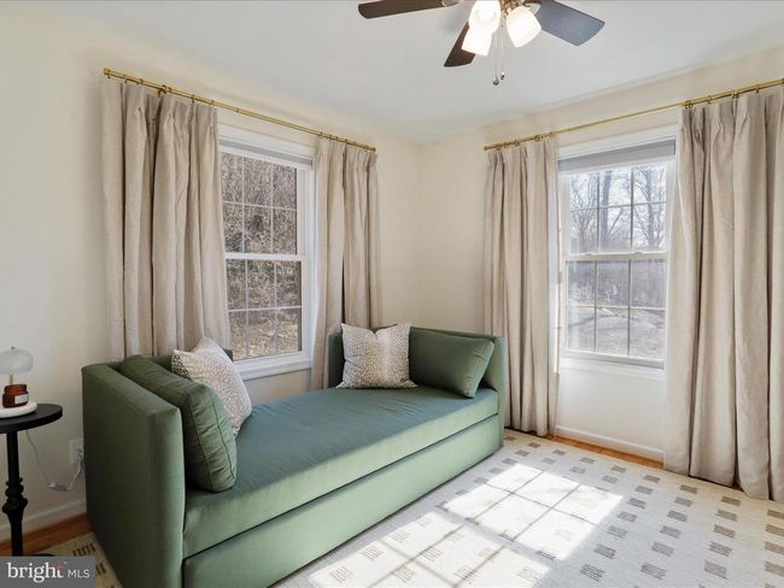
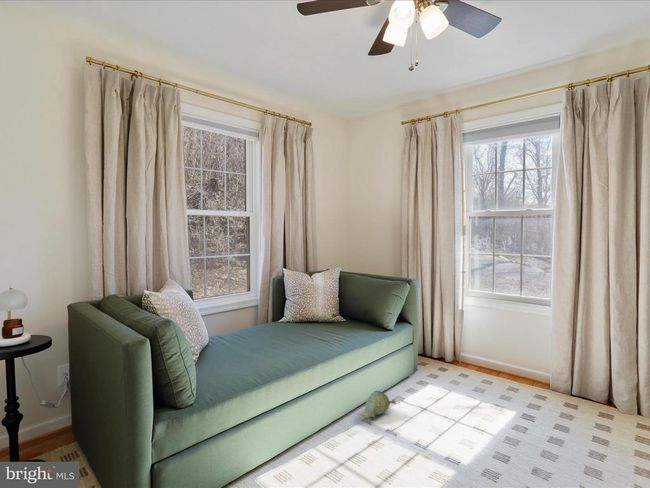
+ plush toy (375, 405)
